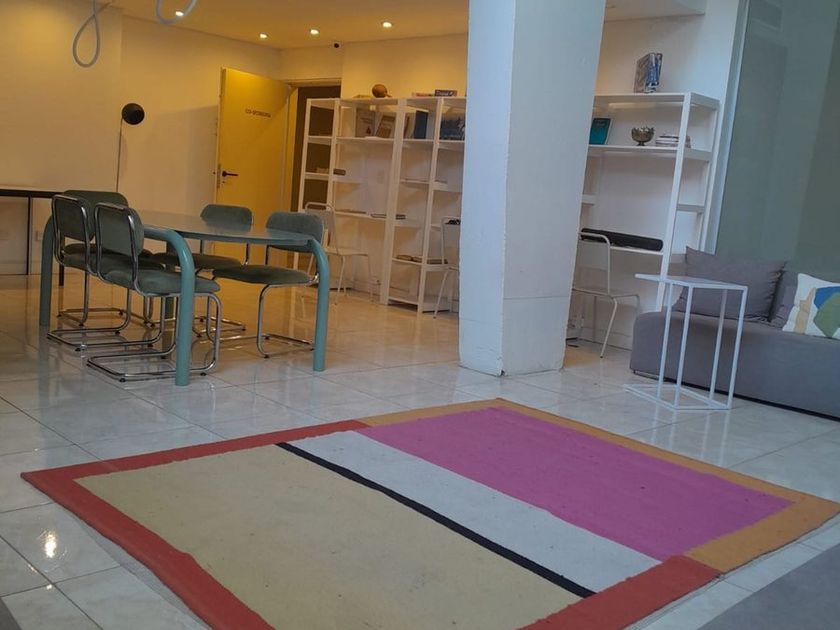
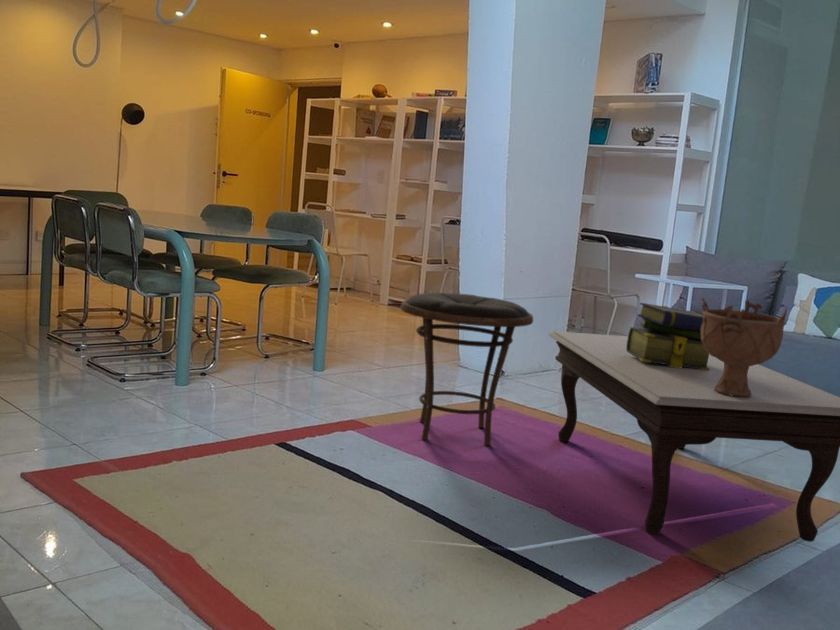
+ coffee table (676, 424)
+ stack of books (672, 334)
+ side table (464, 345)
+ decorative bowl (737, 347)
